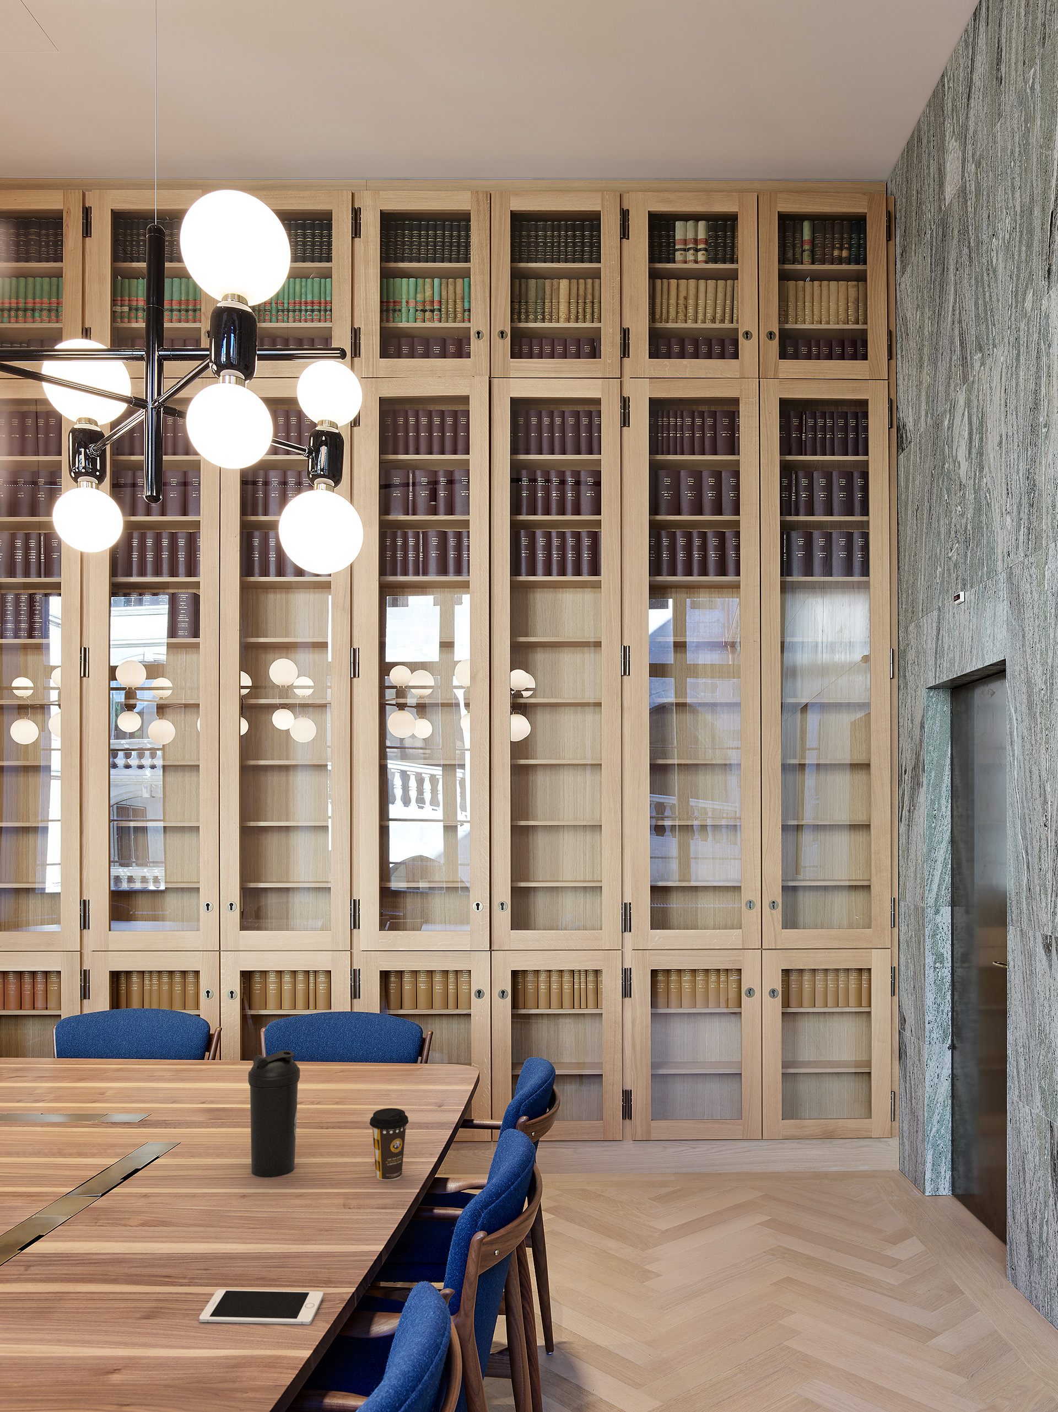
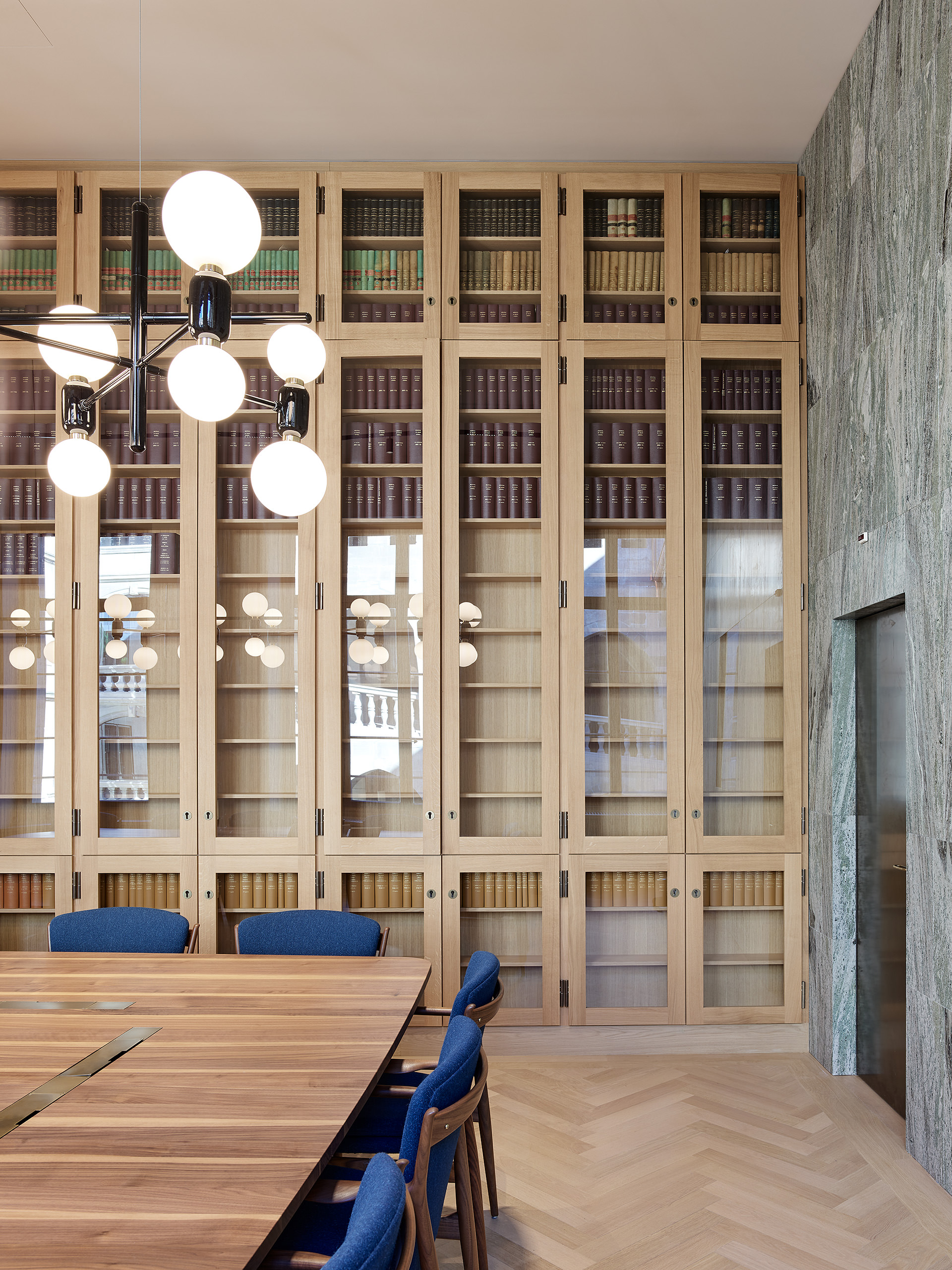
- coffee cup (389, 1144)
- water bottle (273, 1112)
- cell phone (262, 1306)
